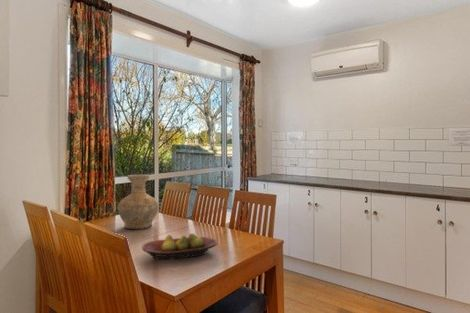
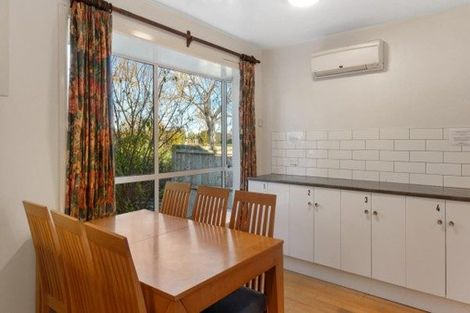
- vase (138, 200)
- fruit bowl (180, 244)
